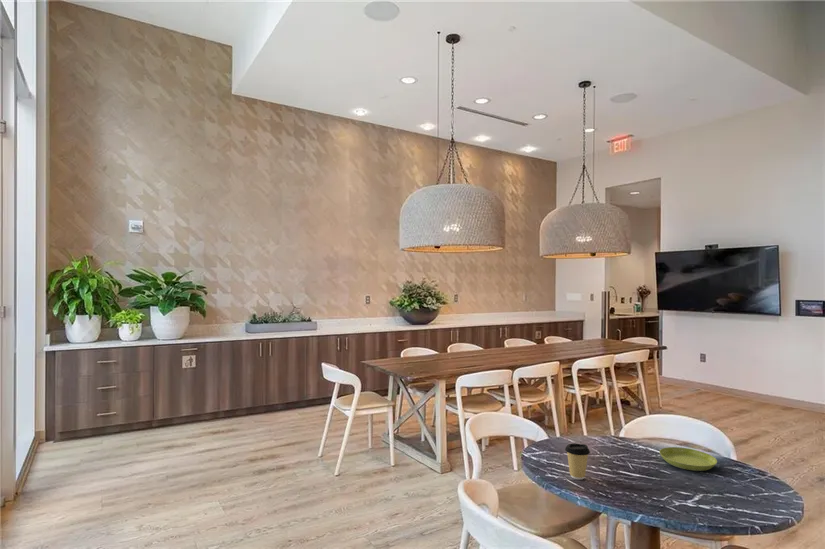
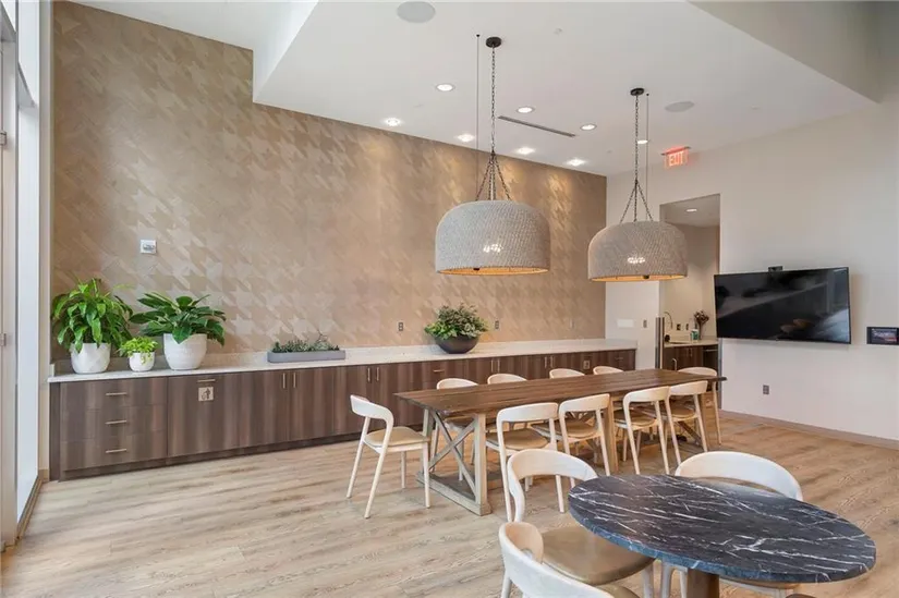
- coffee cup (577, 461)
- saucer (687, 459)
